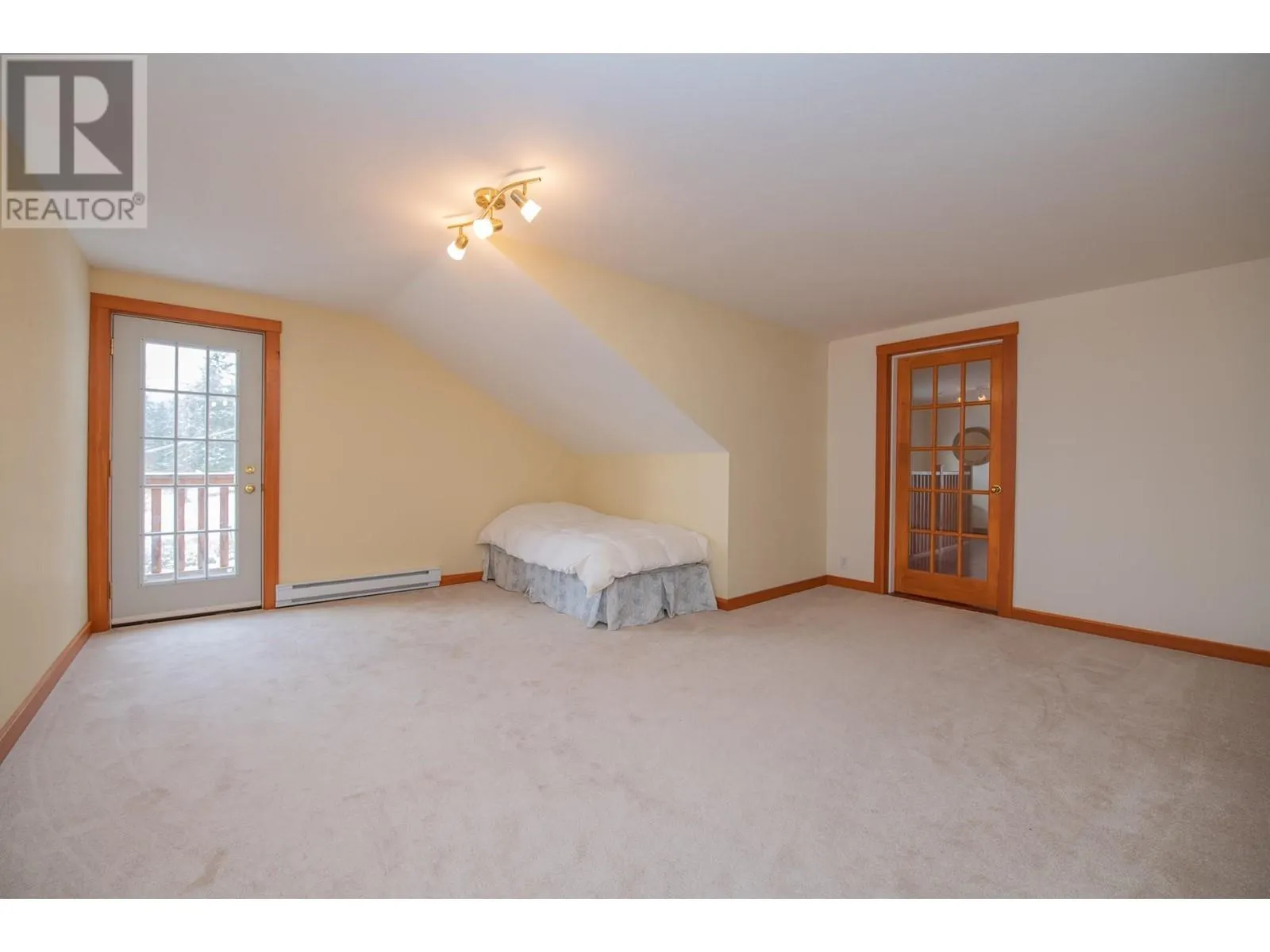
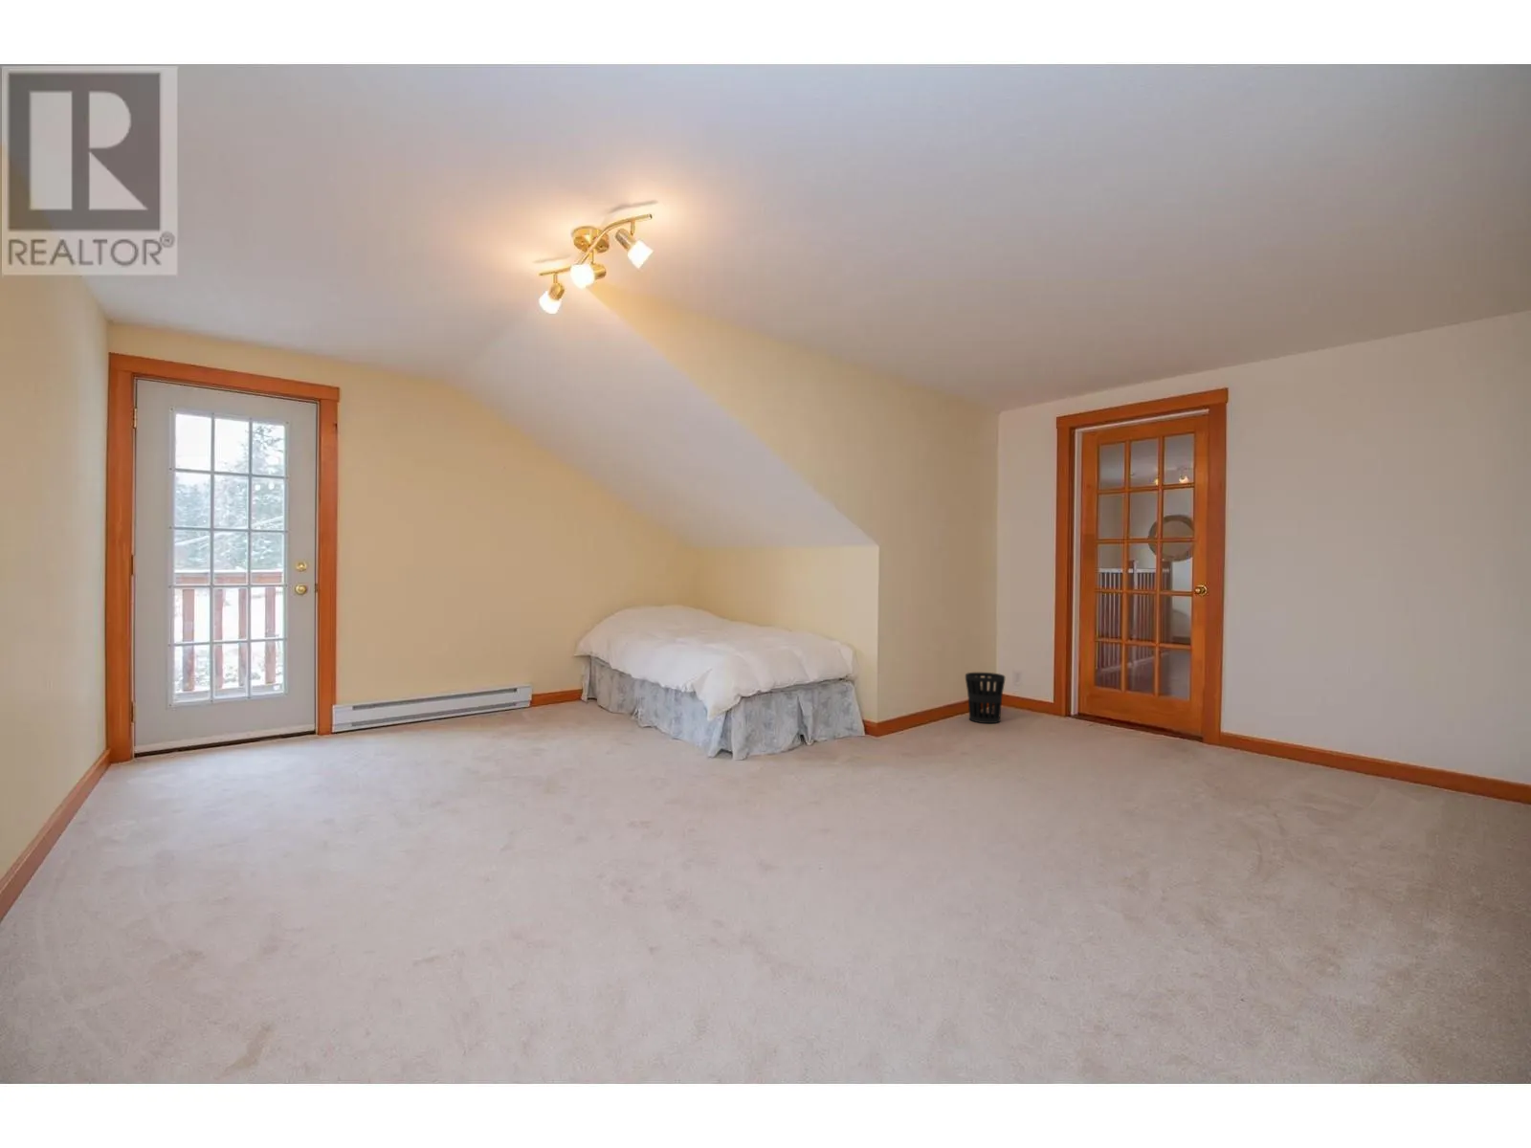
+ wastebasket (985, 697)
